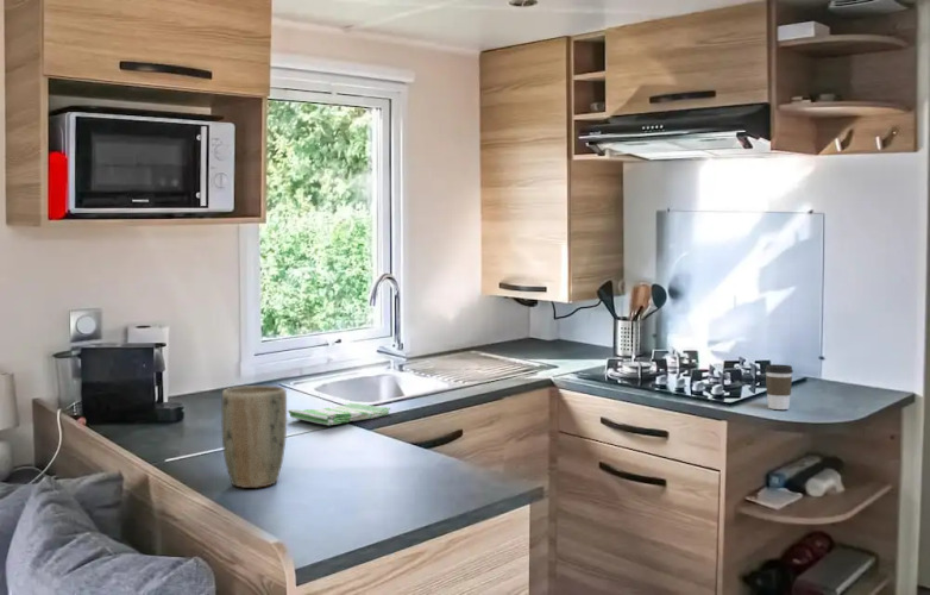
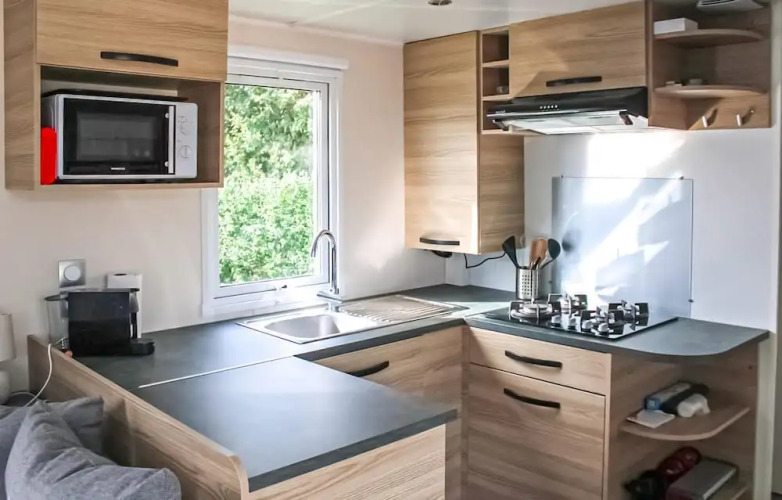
- dish towel (339, 412)
- coffee cup (778, 387)
- plant pot (255, 436)
